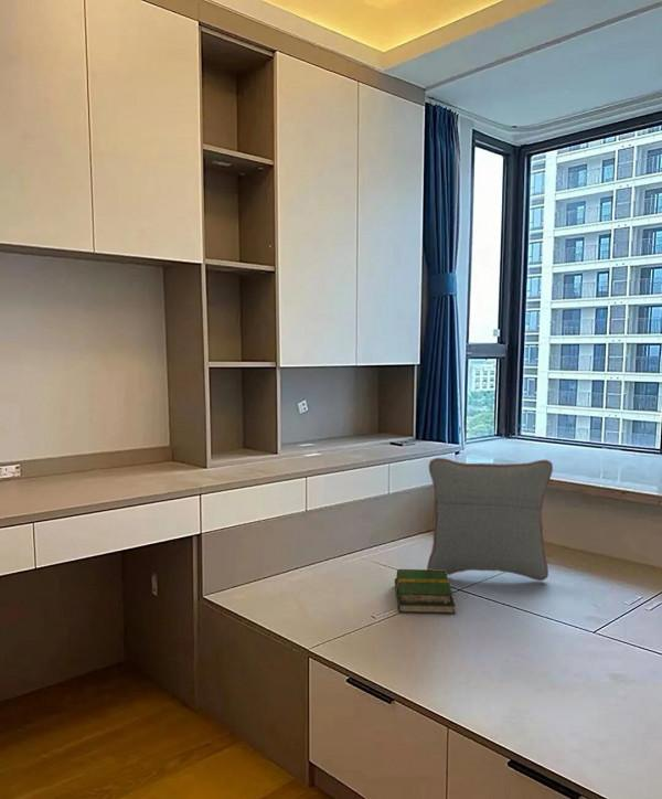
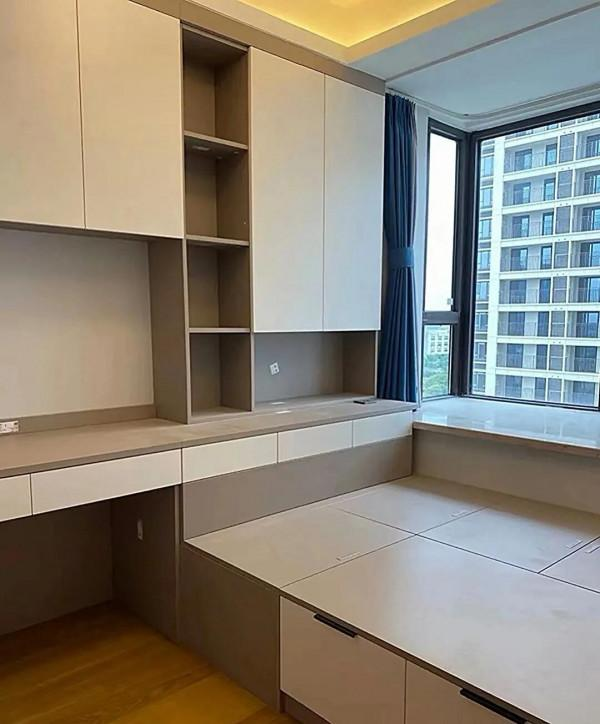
- pillow (488, 519)
- book (423, 589)
